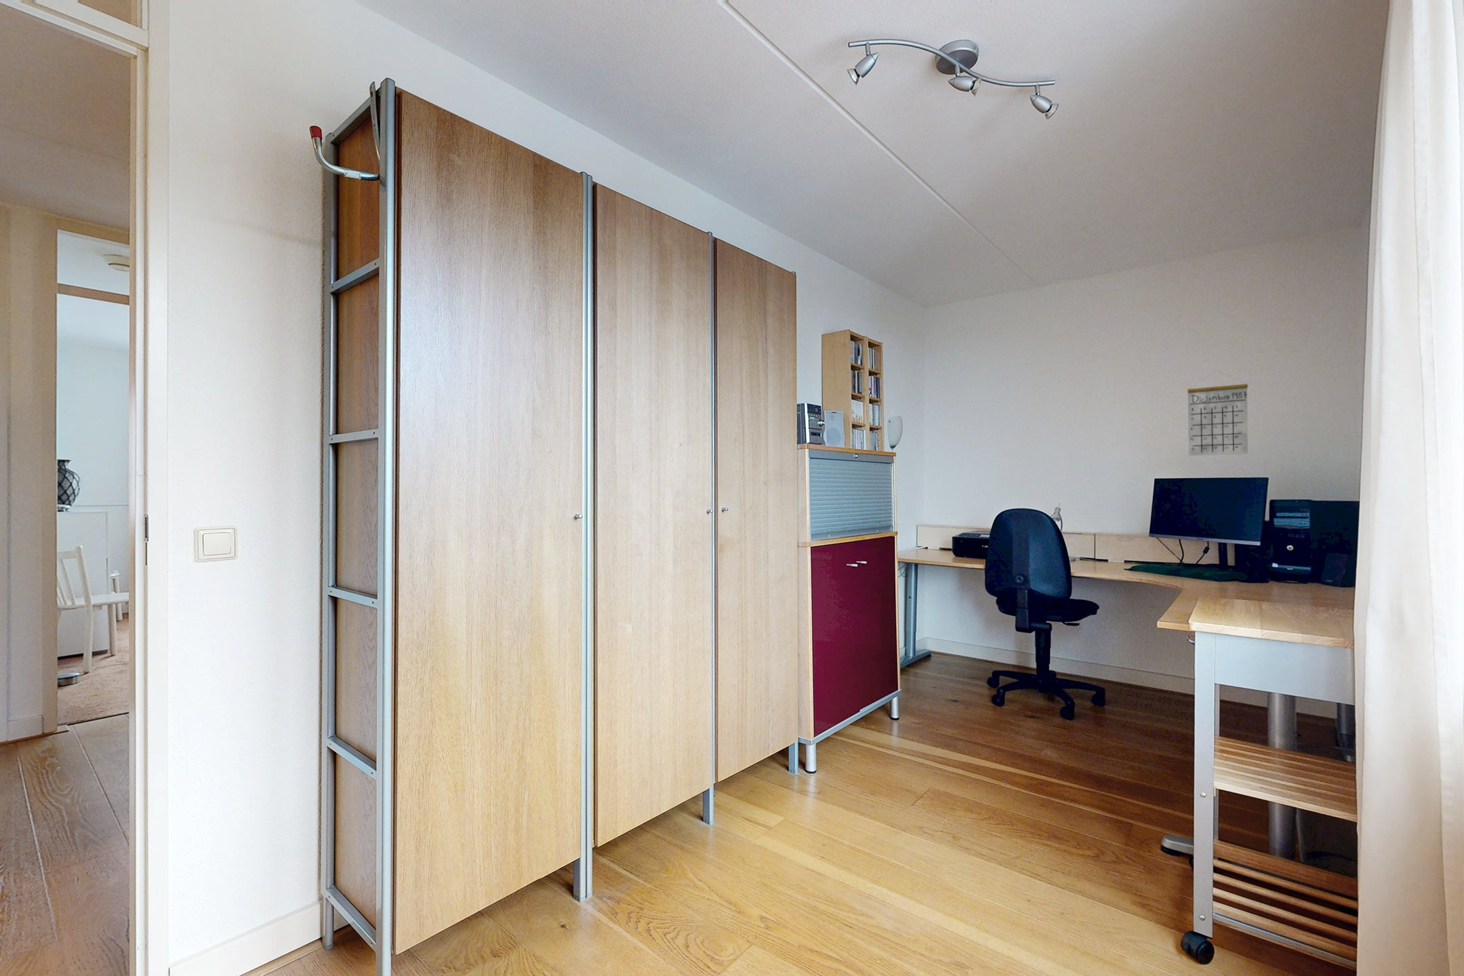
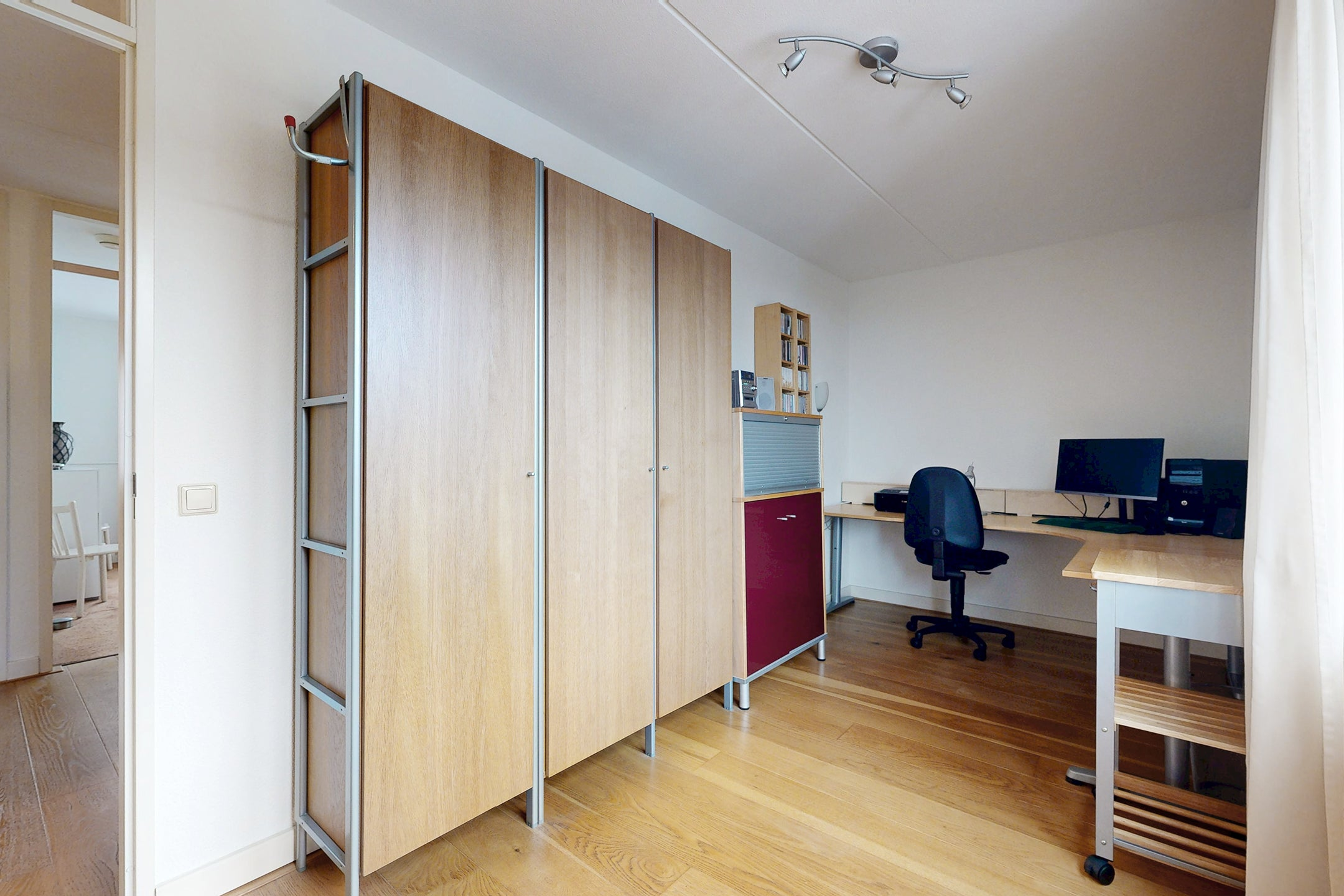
- calendar (1218, 412)
